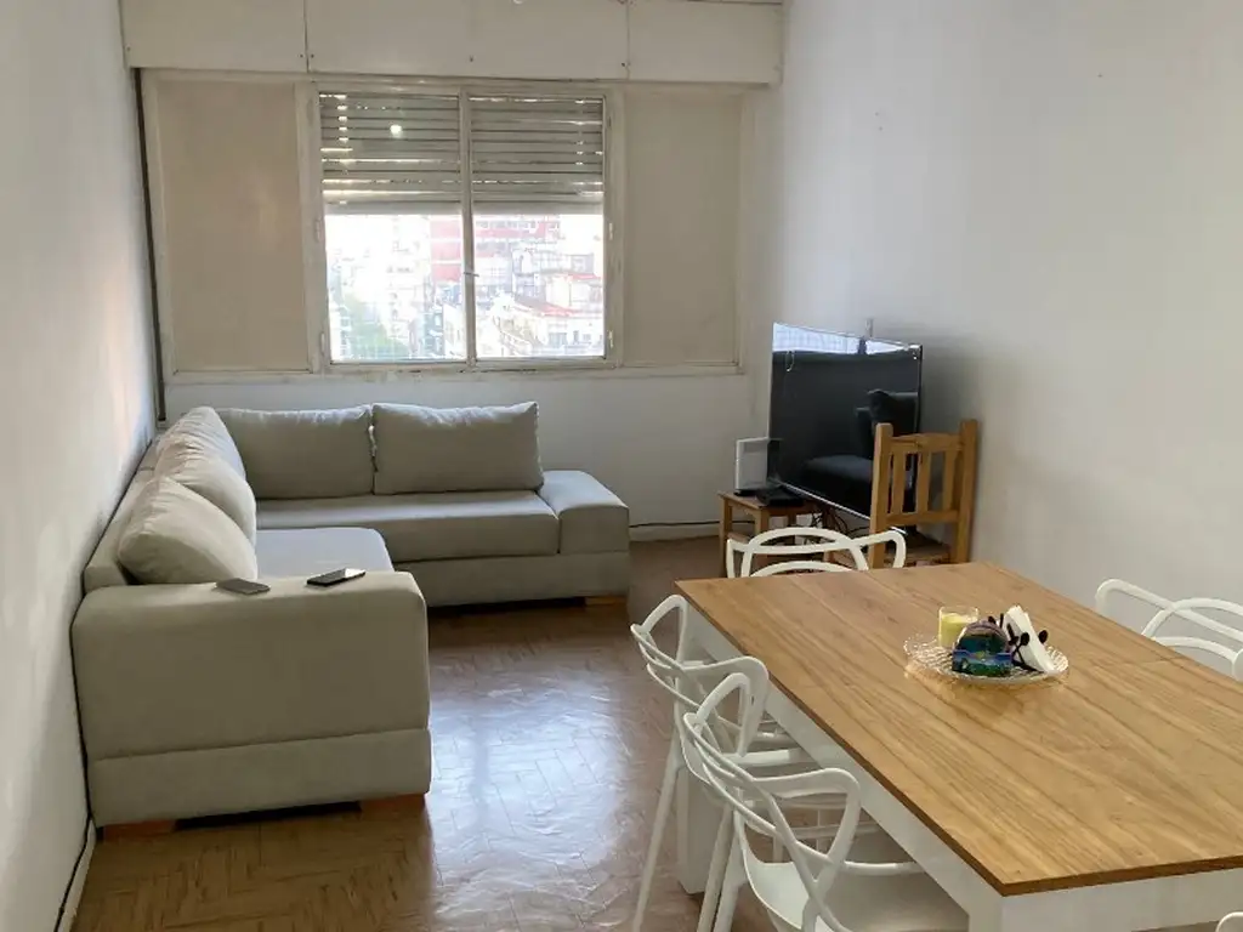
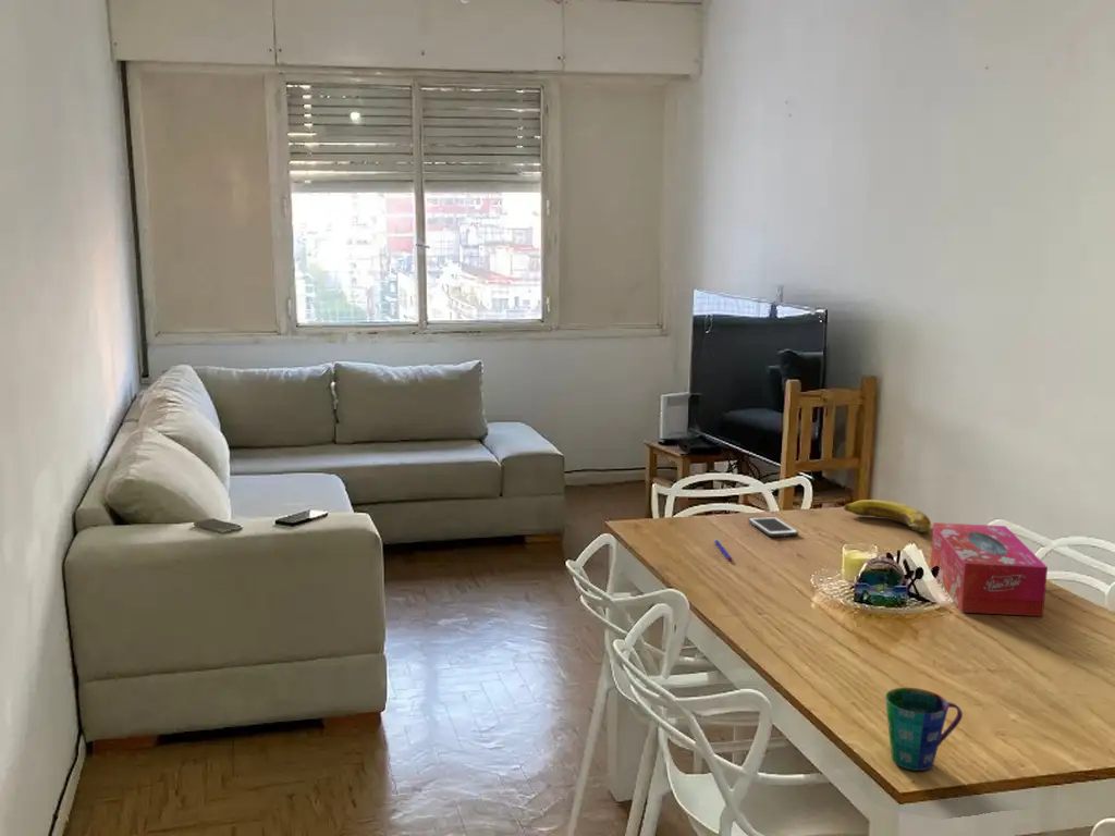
+ pen (722, 549)
+ cup (922, 730)
+ tissue box (984, 566)
+ banana (890, 516)
+ cell phone (772, 526)
